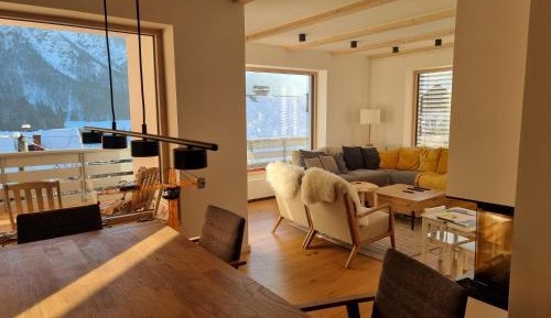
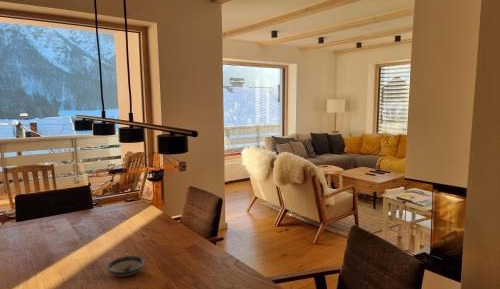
+ saucer (126, 267)
